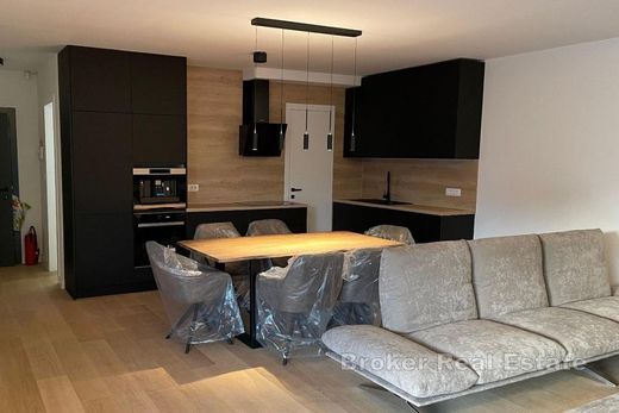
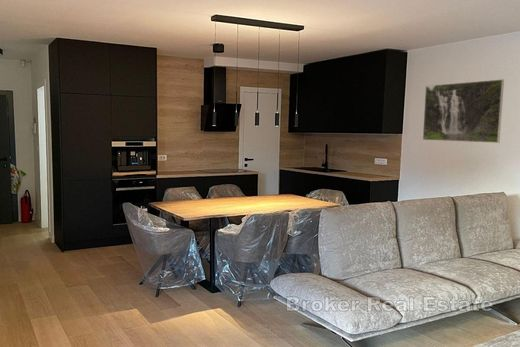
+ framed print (459, 112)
